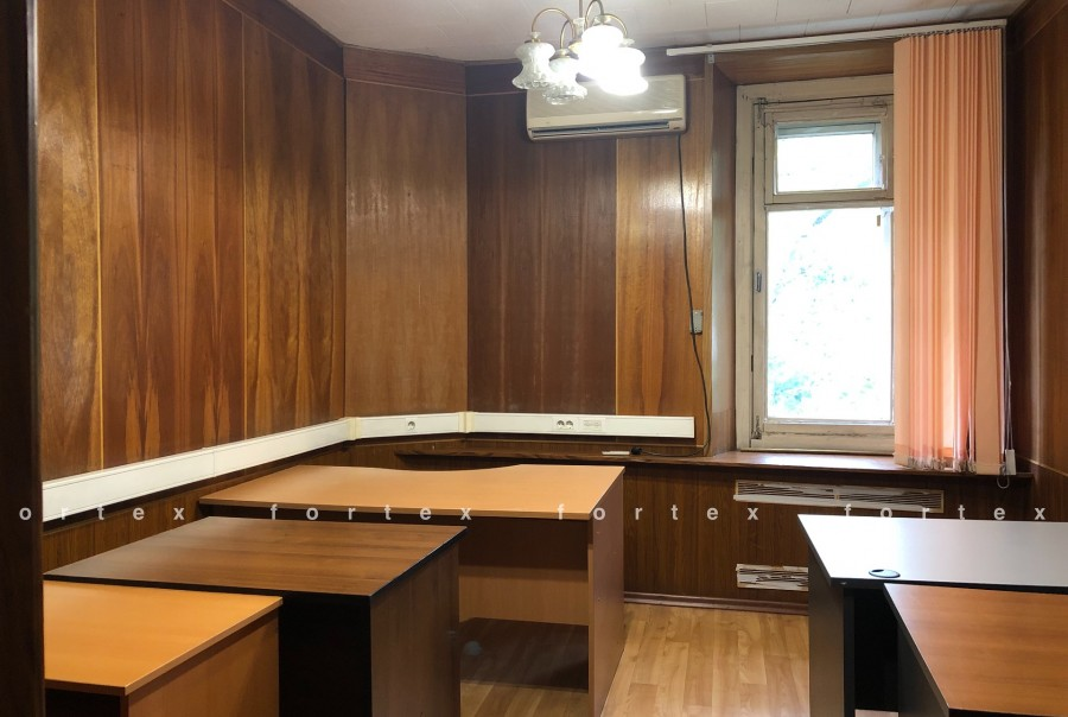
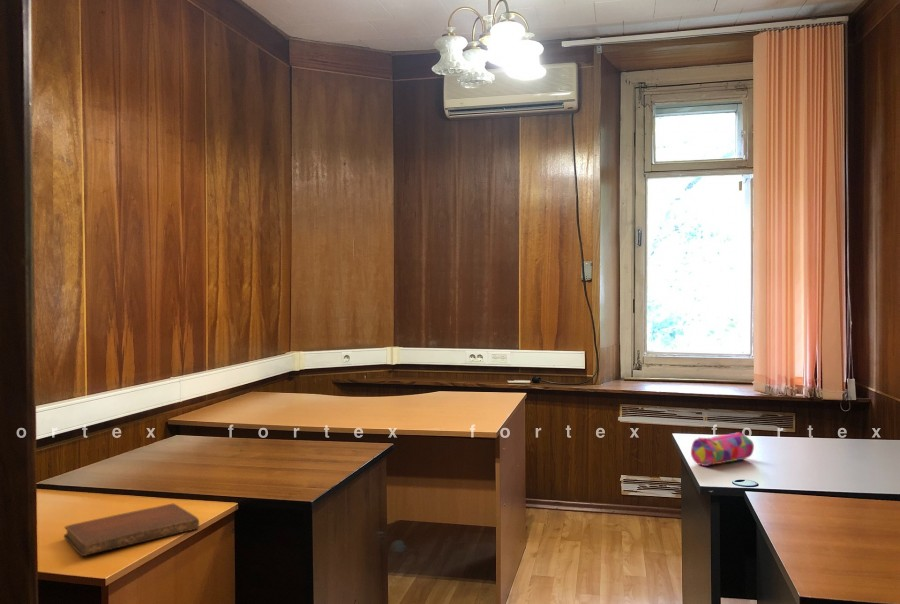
+ pencil case (722, 447)
+ notebook (132, 527)
